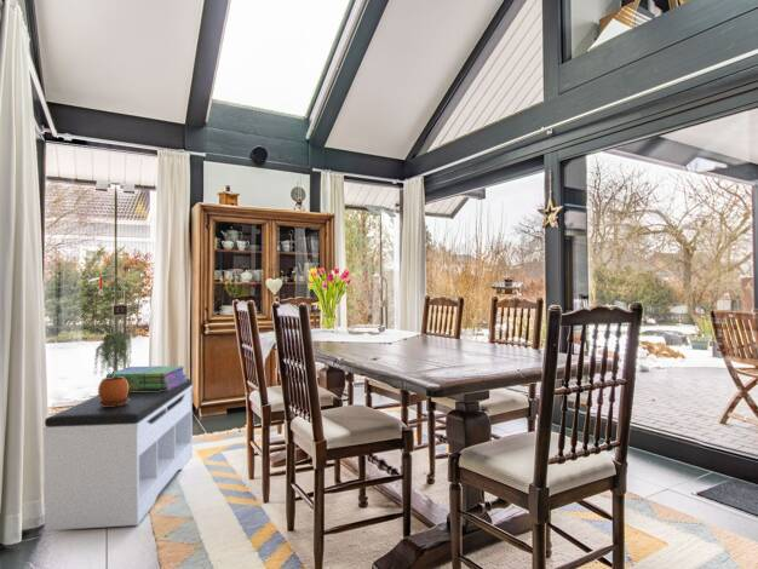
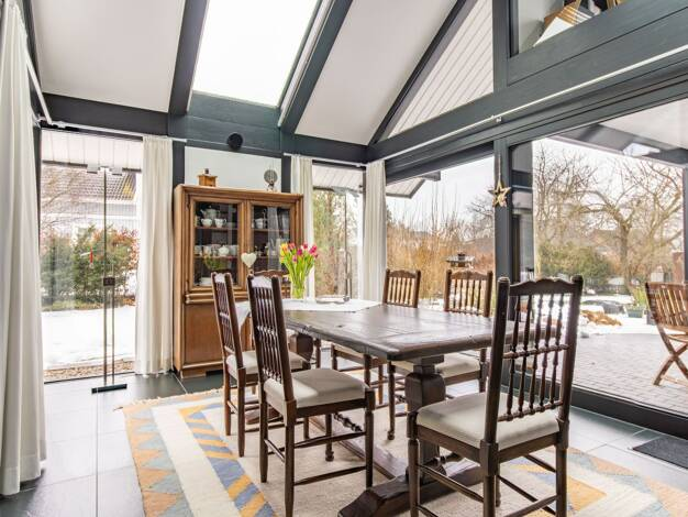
- potted plant (113, 367)
- stack of books (147, 378)
- bench (131, 441)
